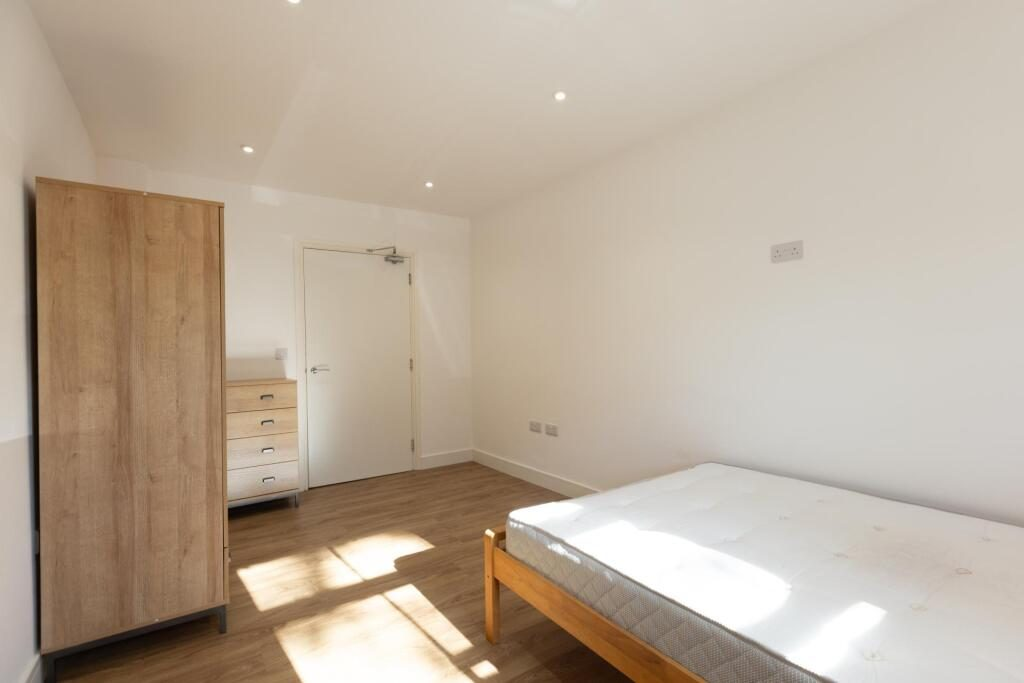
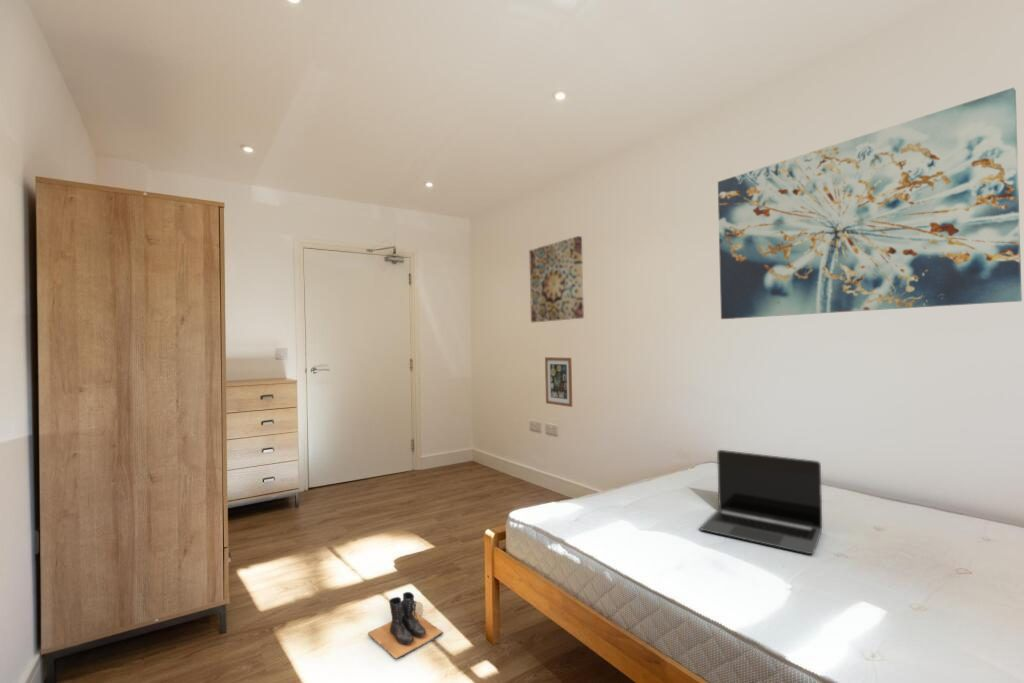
+ wall art (837, 228)
+ wall art (558, 381)
+ boots (405, 617)
+ laptop (759, 496)
+ wall art (554, 282)
